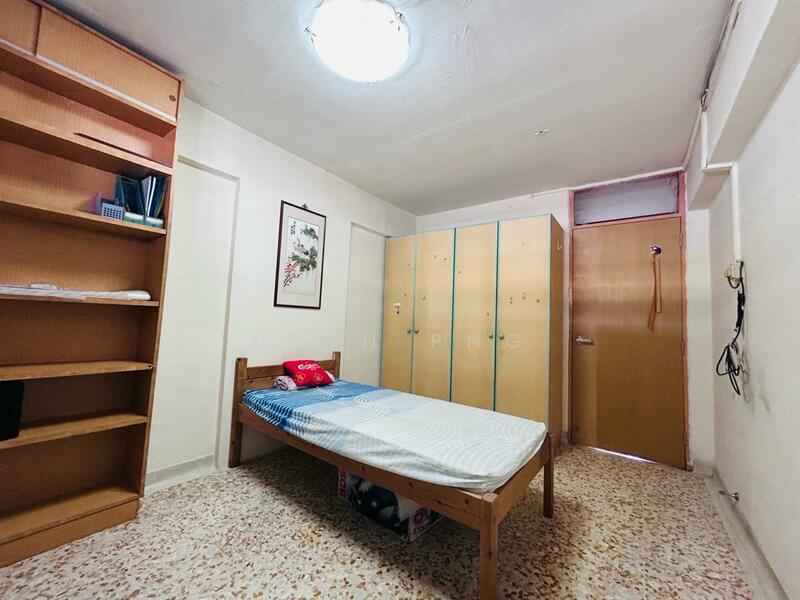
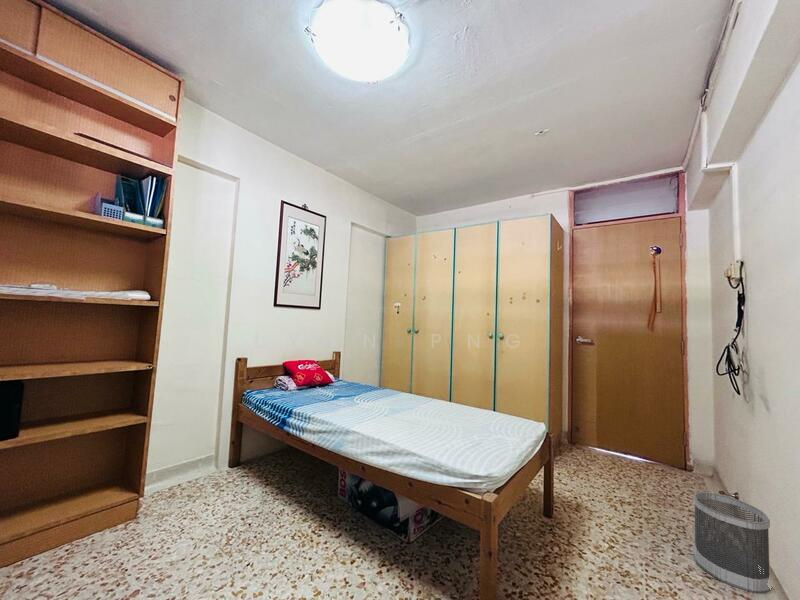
+ wastebasket (729, 538)
